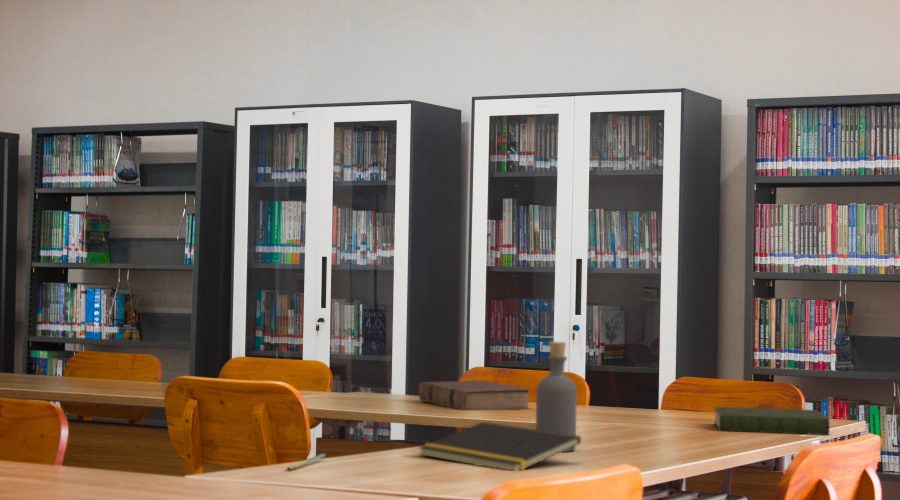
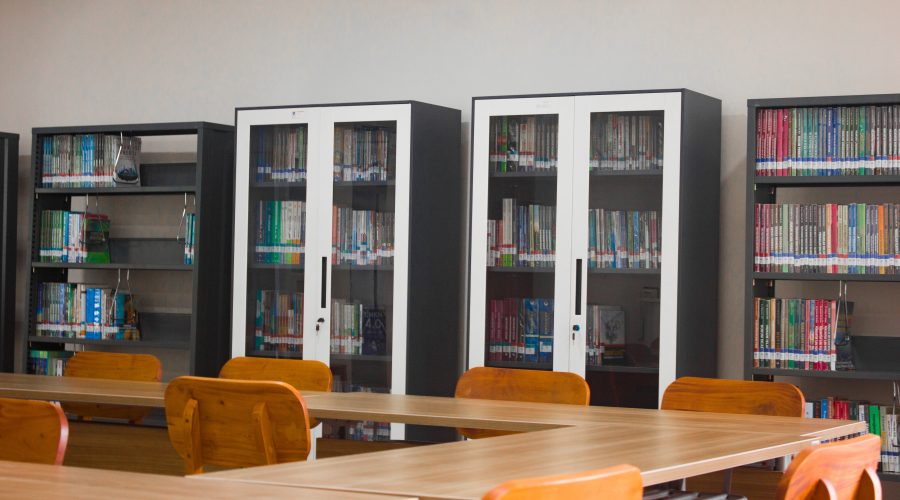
- notepad (498, 445)
- bottle (556, 395)
- pen (306, 462)
- book (769, 420)
- book (473, 395)
